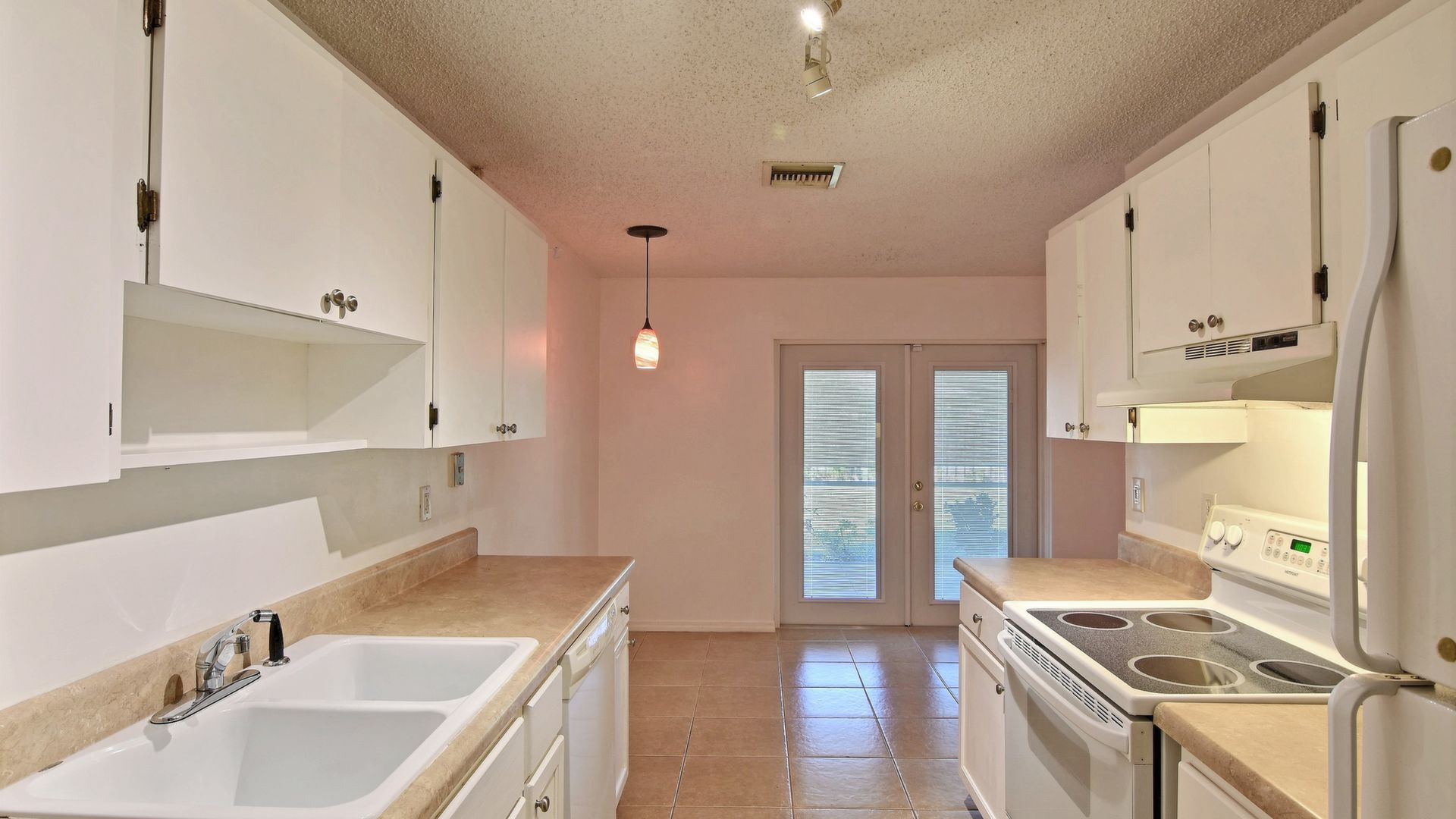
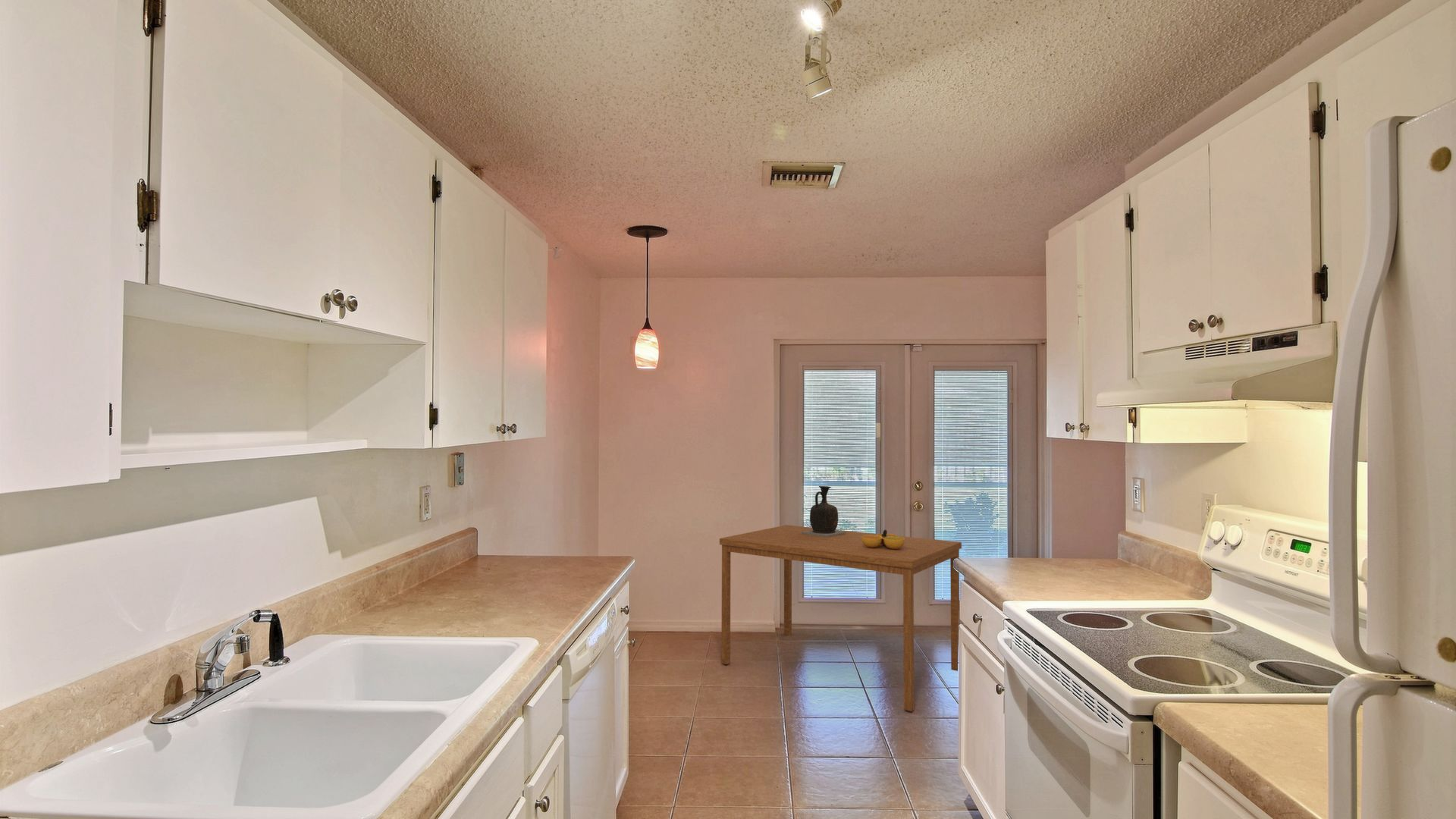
+ dining table (843, 566)
+ vase (824, 510)
+ decorative bowl (880, 538)
